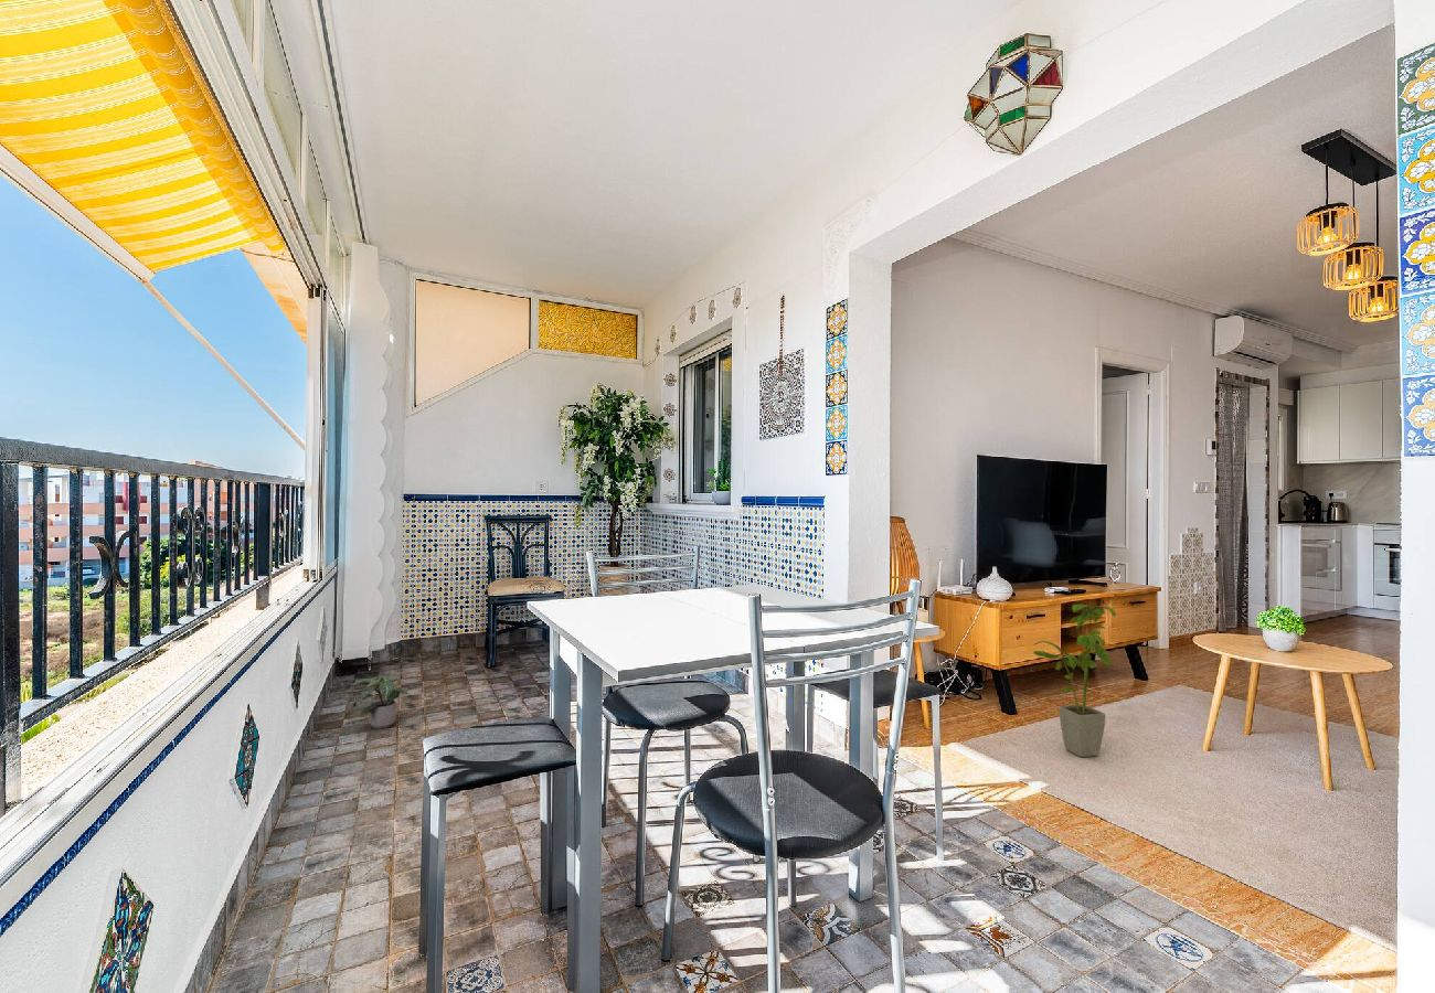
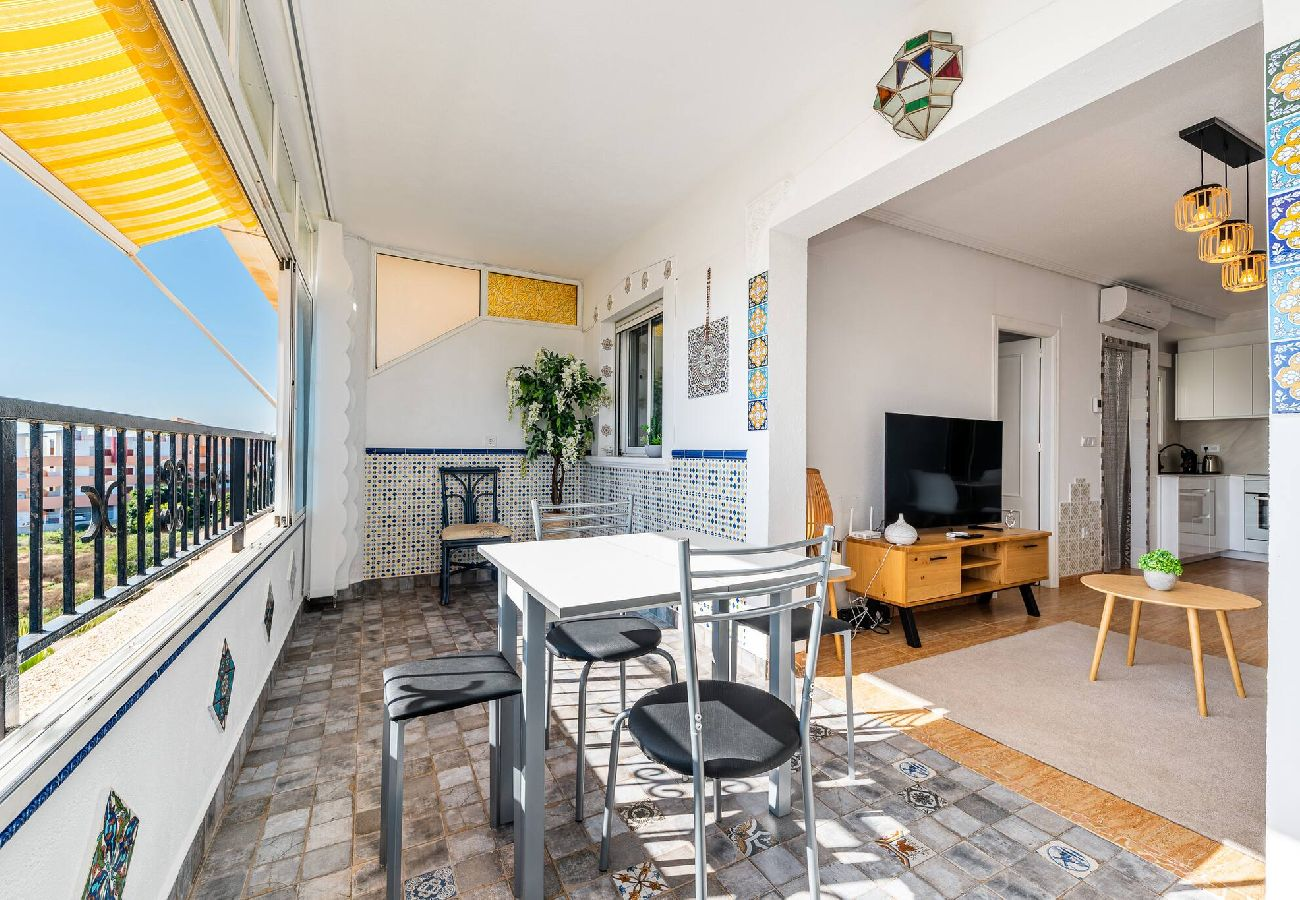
- house plant (1084, 675)
- potted plant (376, 702)
